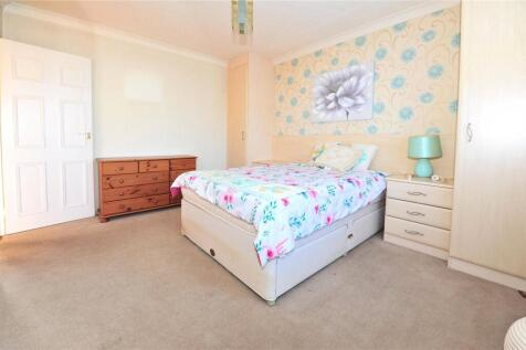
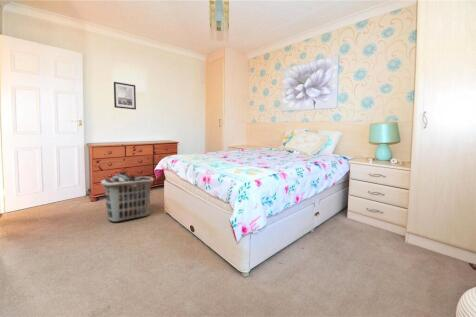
+ clothes hamper (128, 194)
+ wall art (125, 96)
